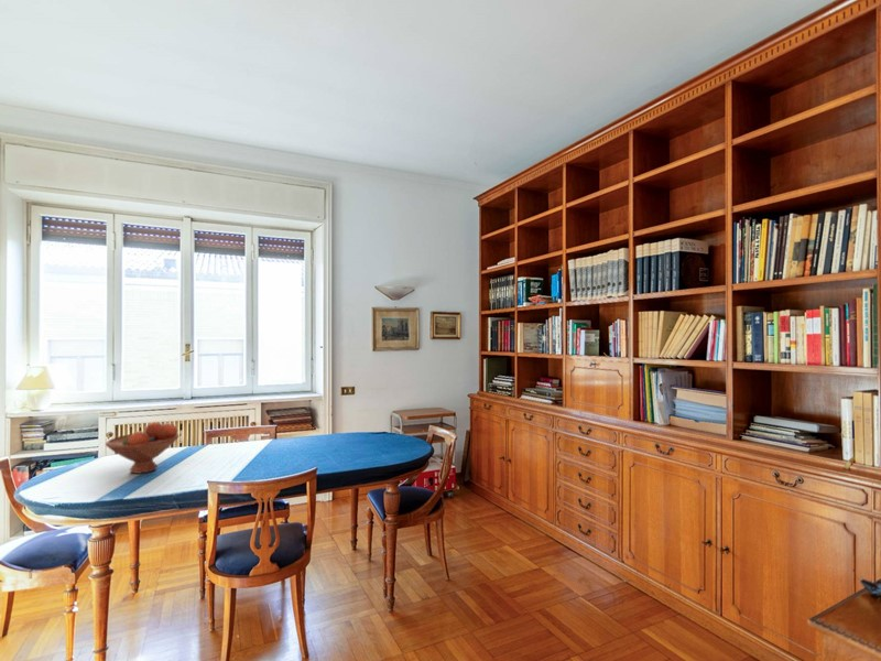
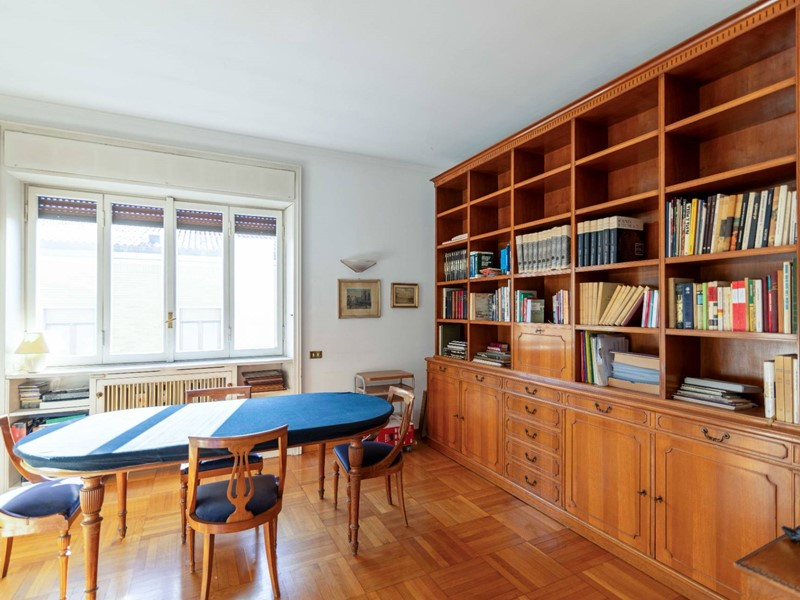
- fruit bowl (143, 447)
